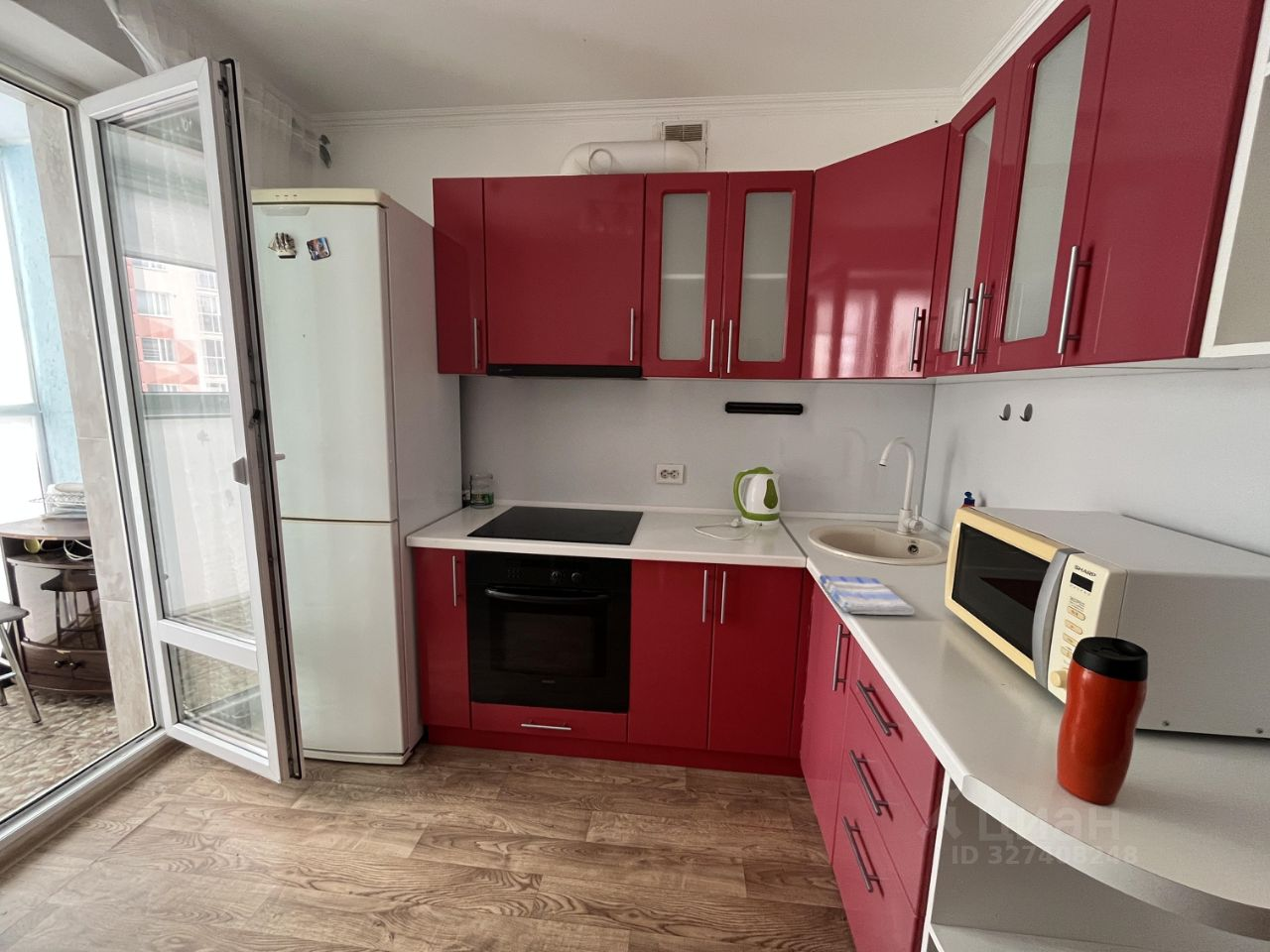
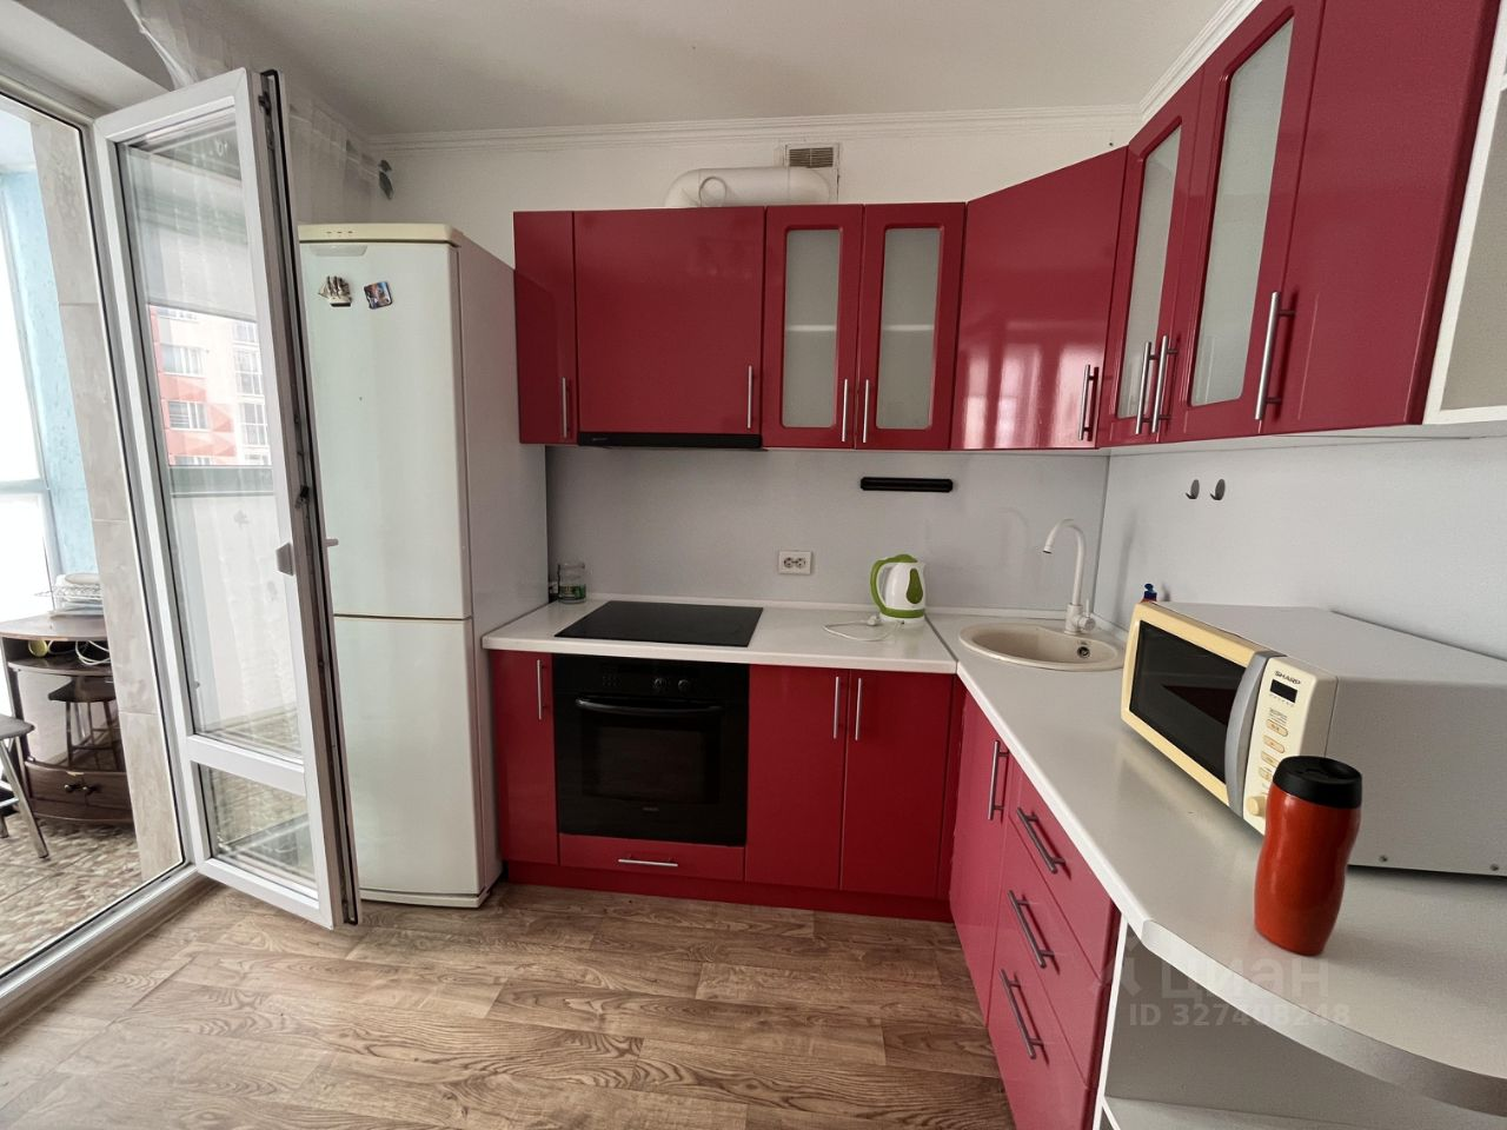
- dish towel (862, 593)
